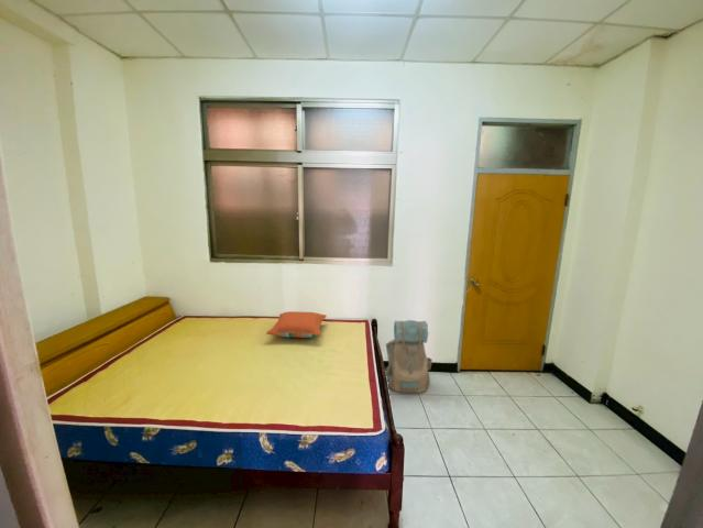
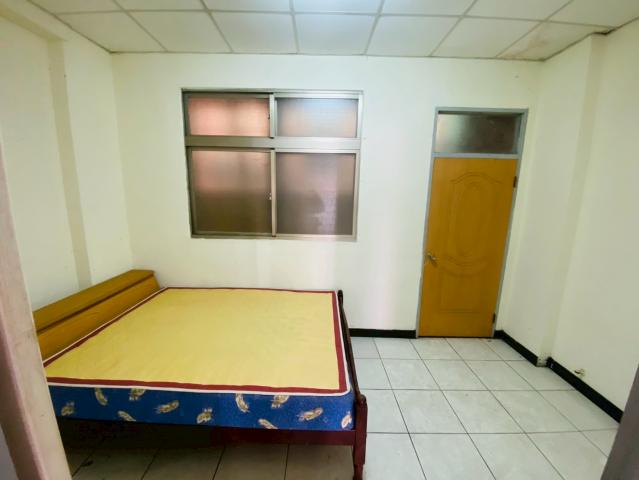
- pillow (298, 323)
- backpack (407, 350)
